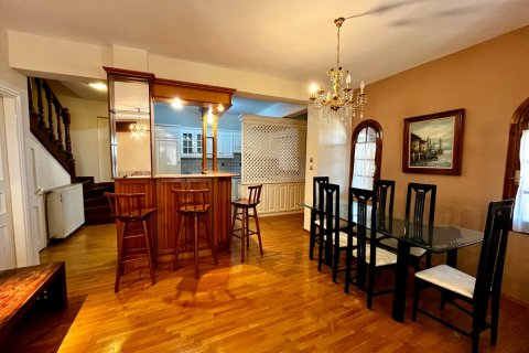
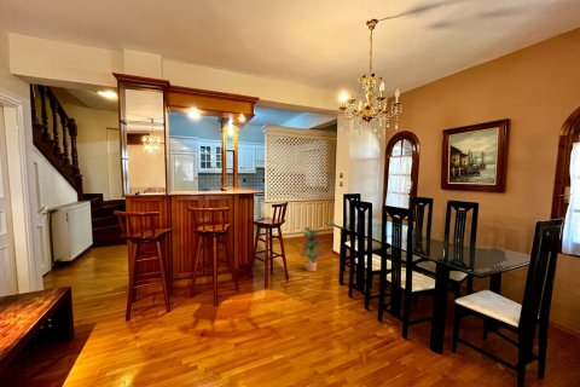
+ potted plant (309, 248)
